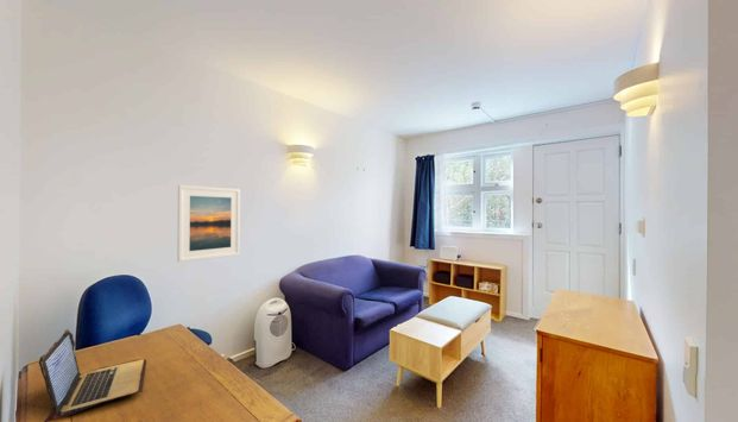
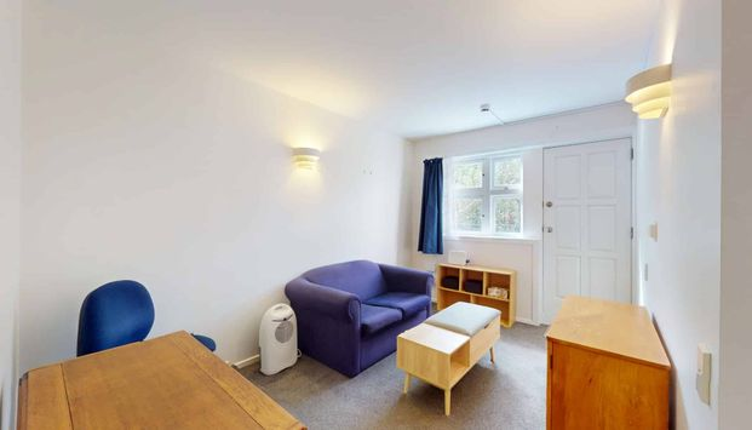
- laptop (106, 366)
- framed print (210, 222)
